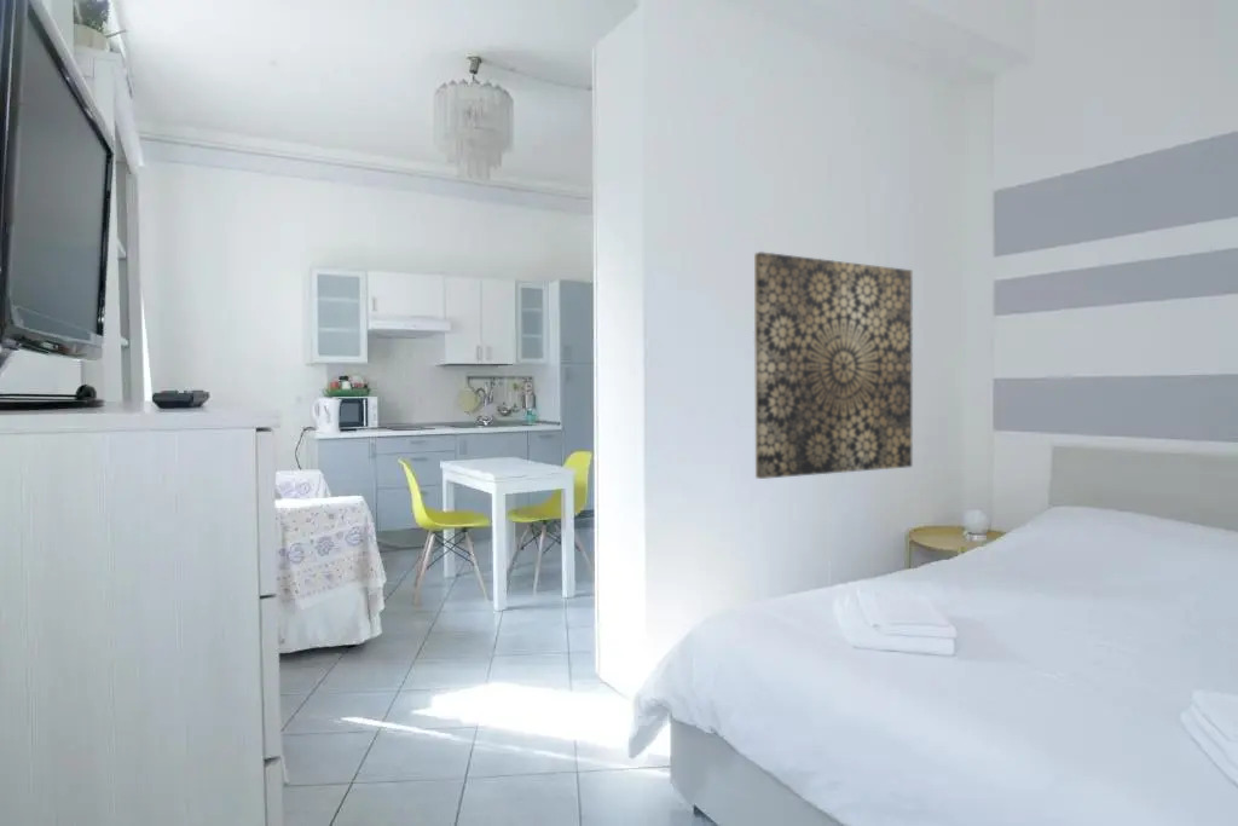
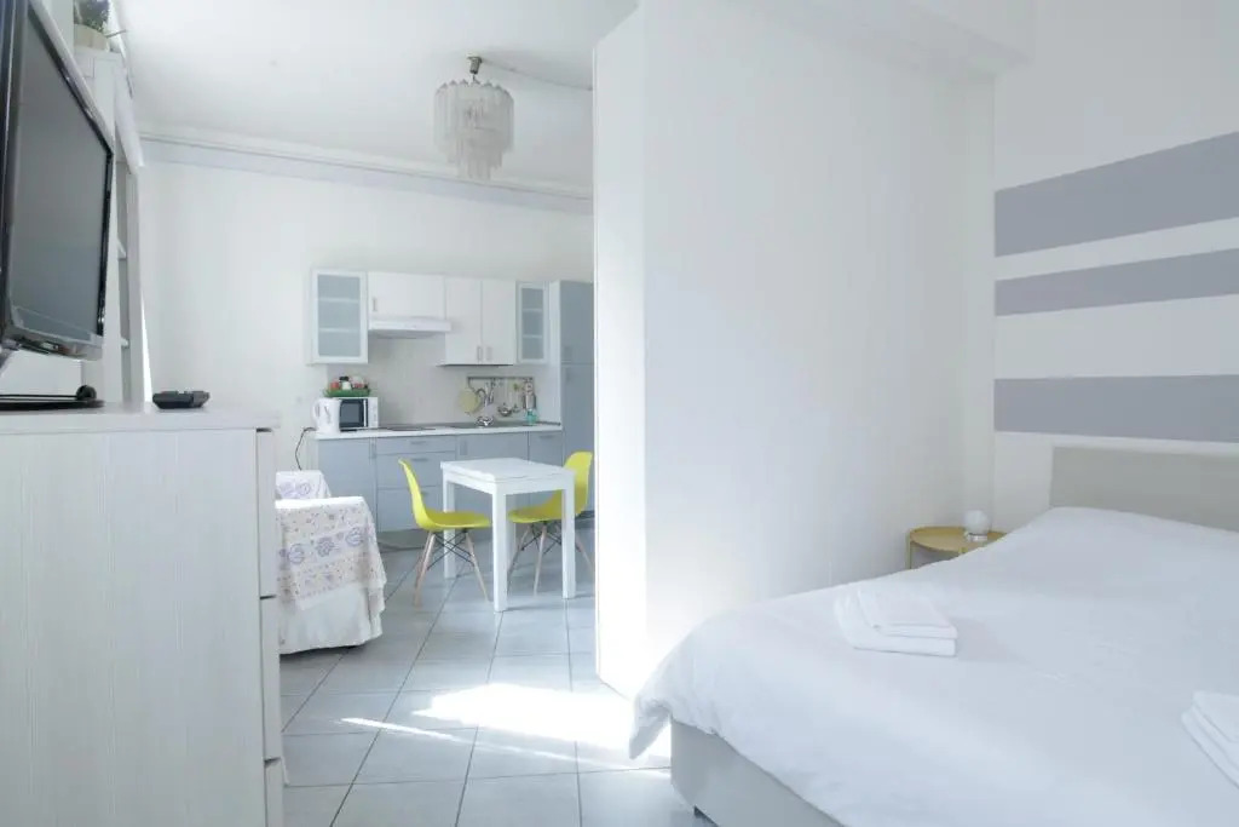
- wall art (838, 366)
